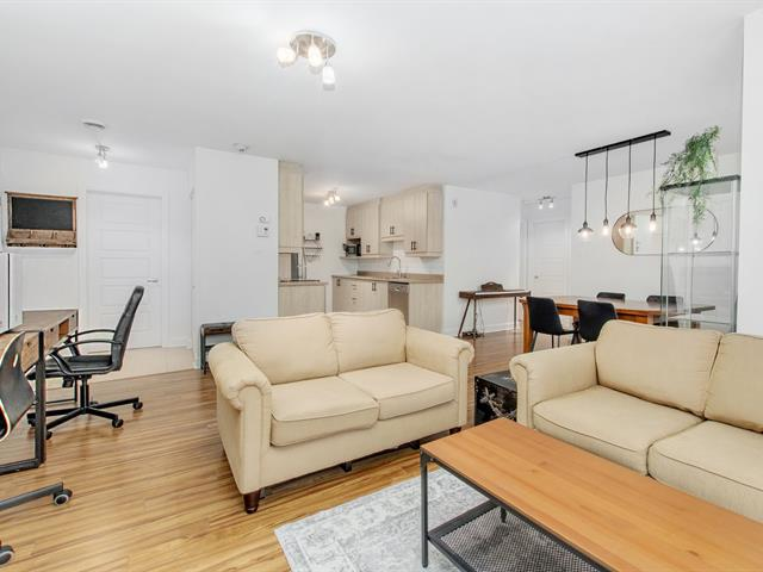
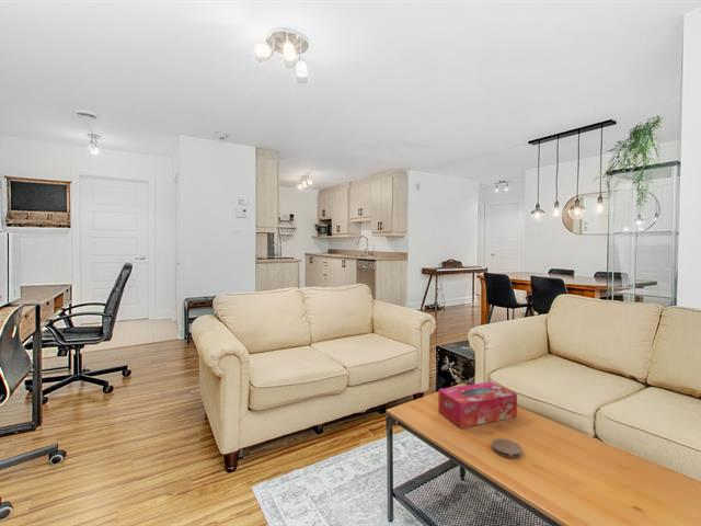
+ tissue box (476, 402)
+ coaster (506, 447)
